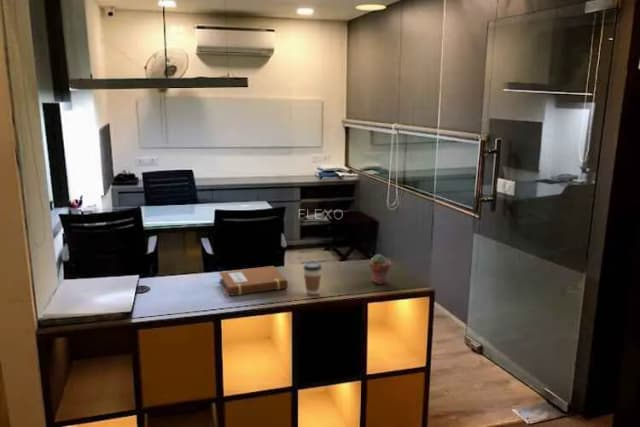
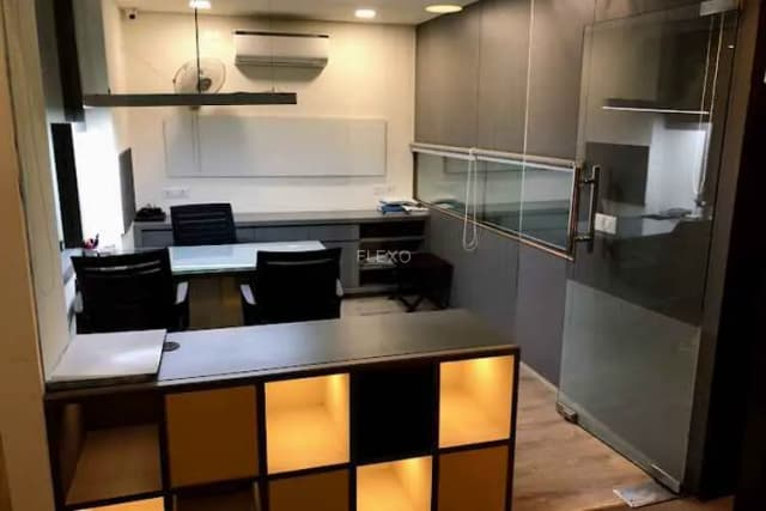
- potted succulent (379, 268)
- coffee cup (312, 278)
- notebook (251, 280)
